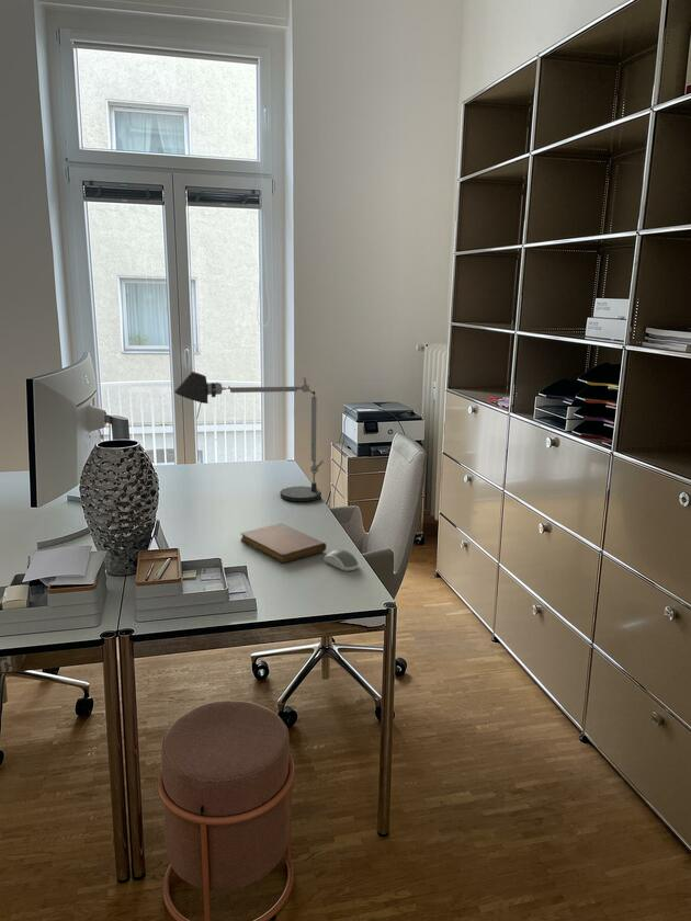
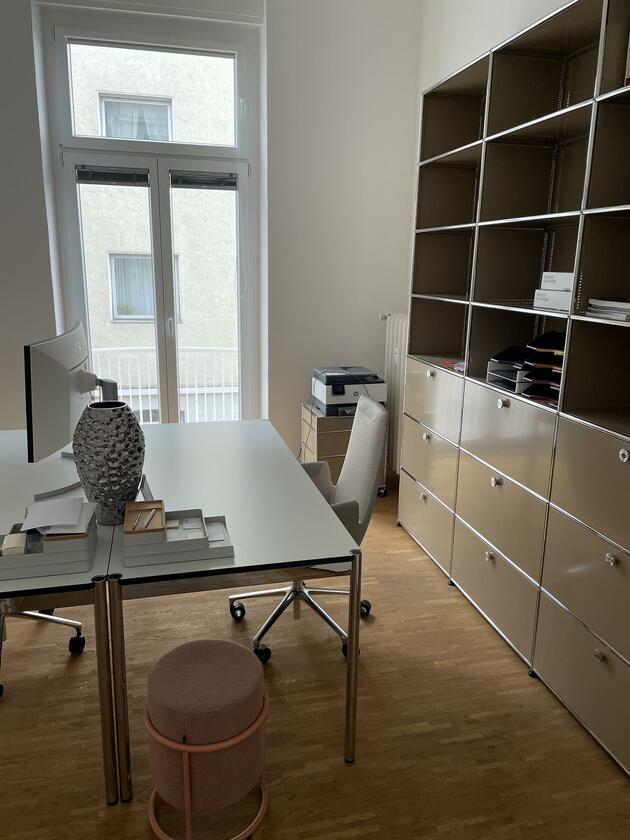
- notebook (282, 541)
- computer mouse (341, 557)
- desk lamp (251, 391)
